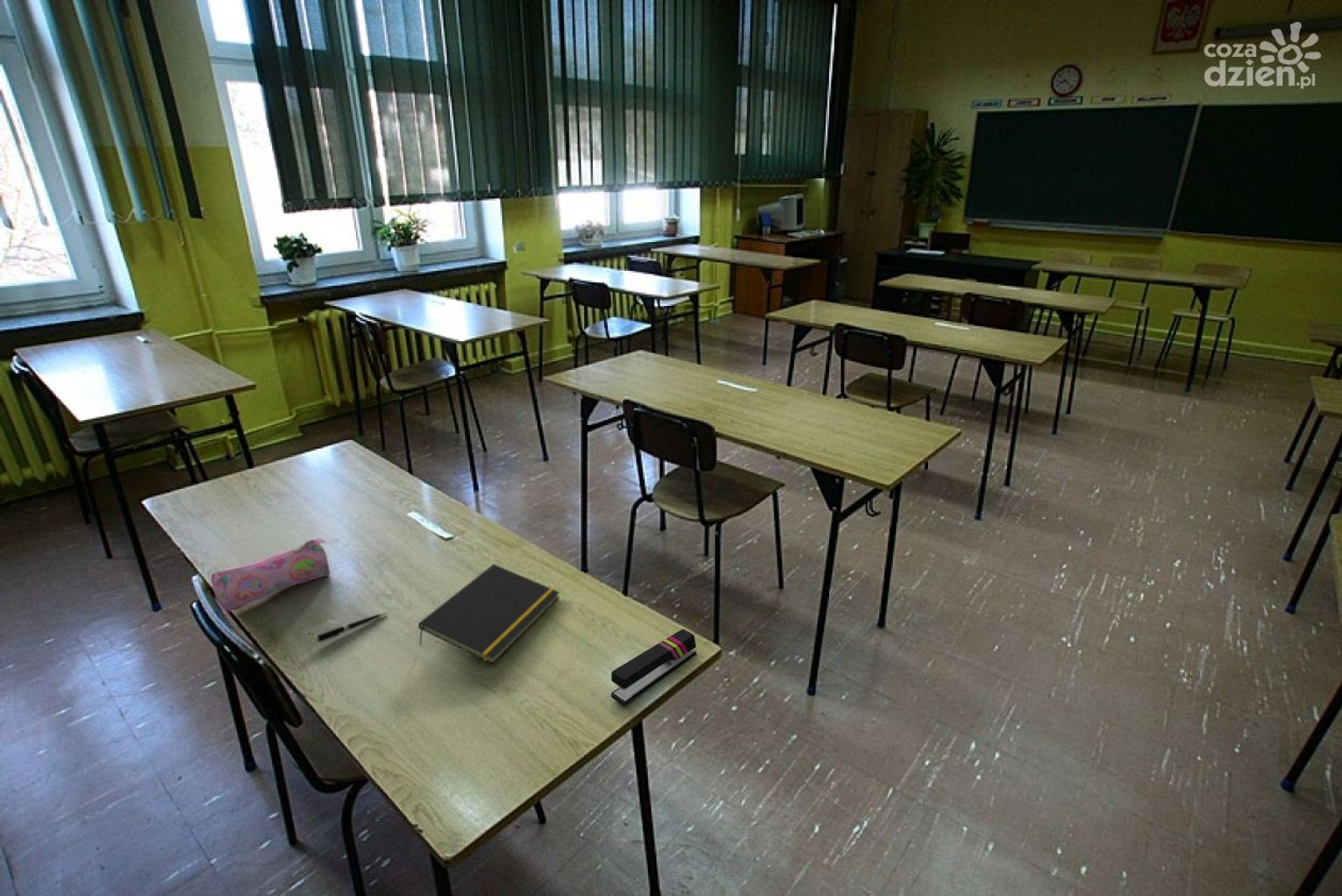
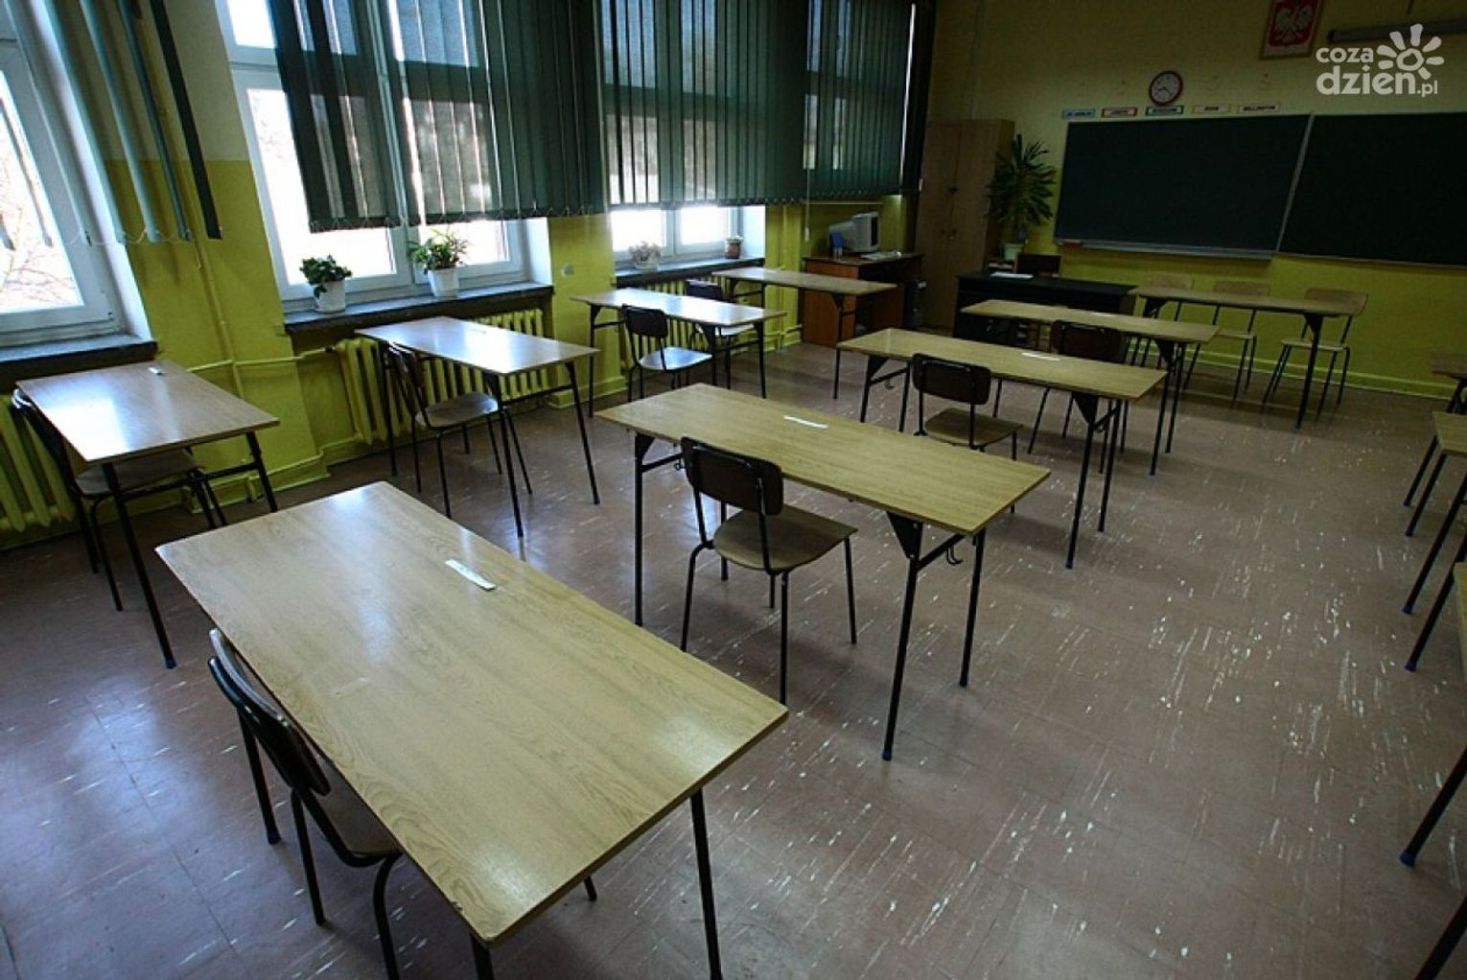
- pencil case (274, 572)
- stapler (655, 662)
- notepad (492, 608)
- pen (353, 624)
